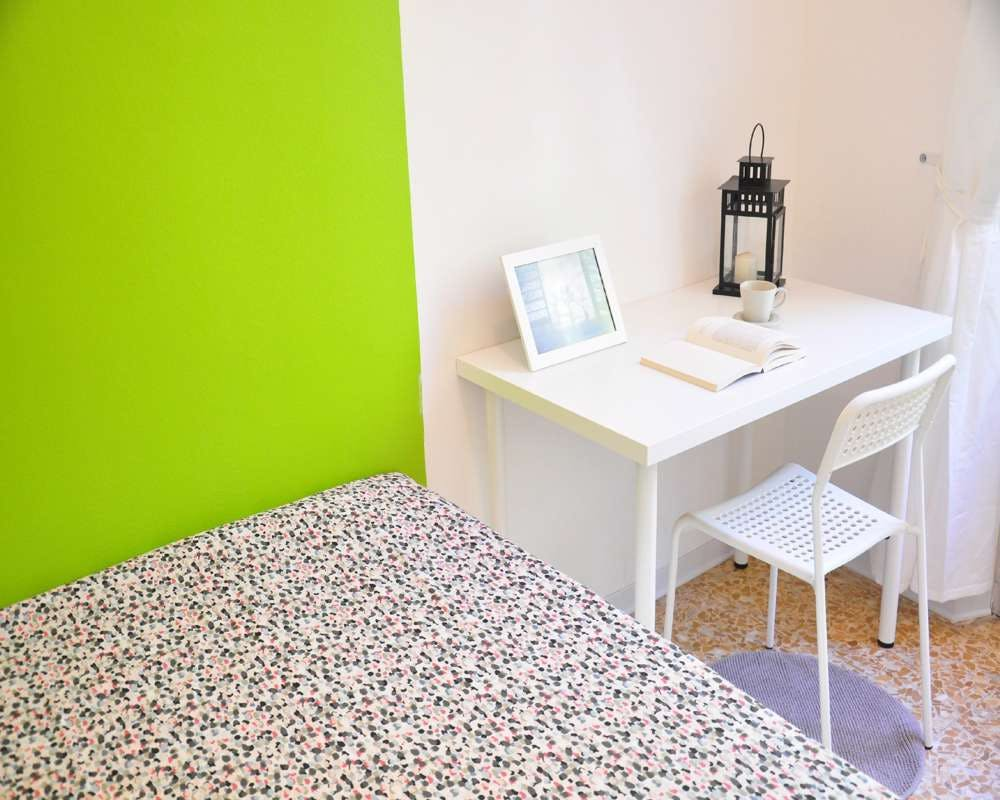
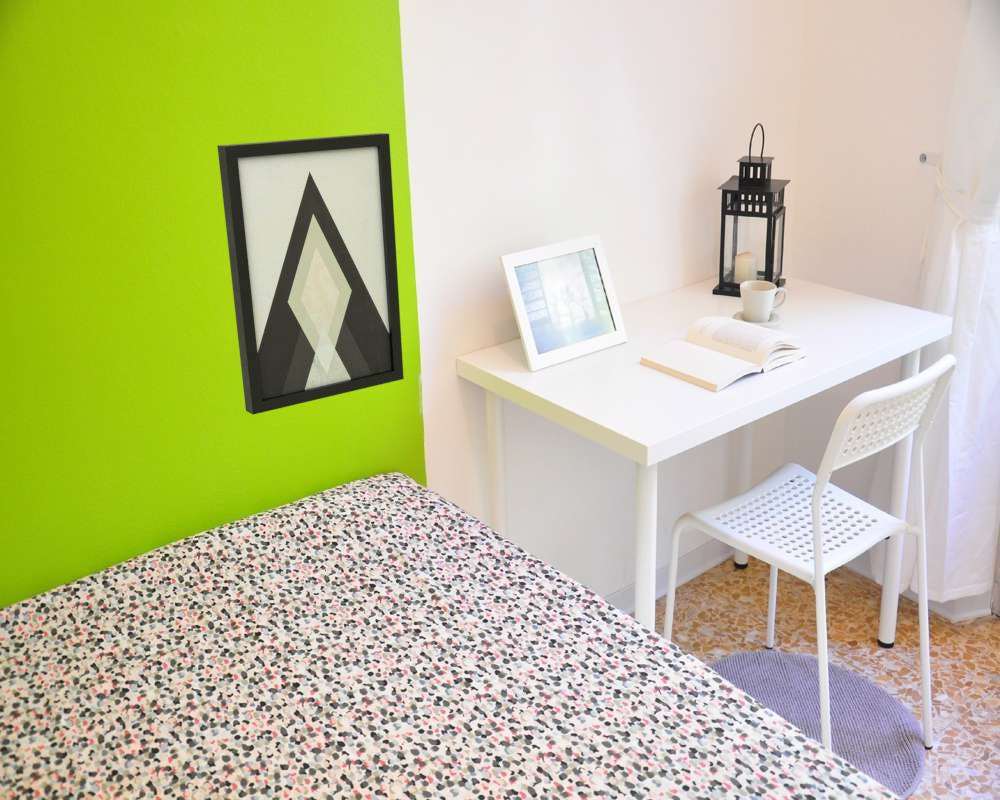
+ wall art (318, 271)
